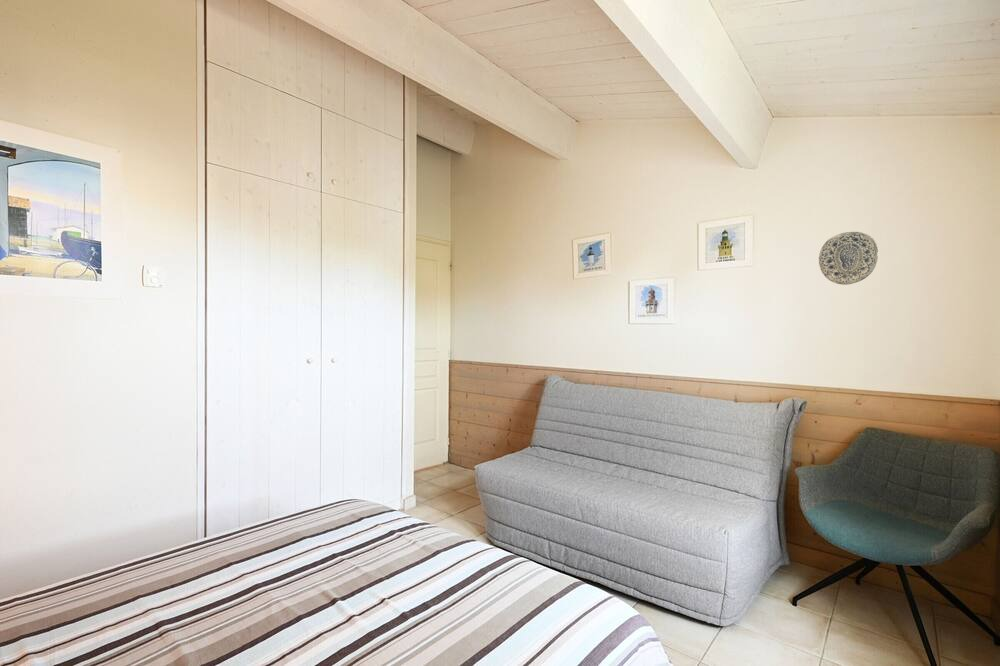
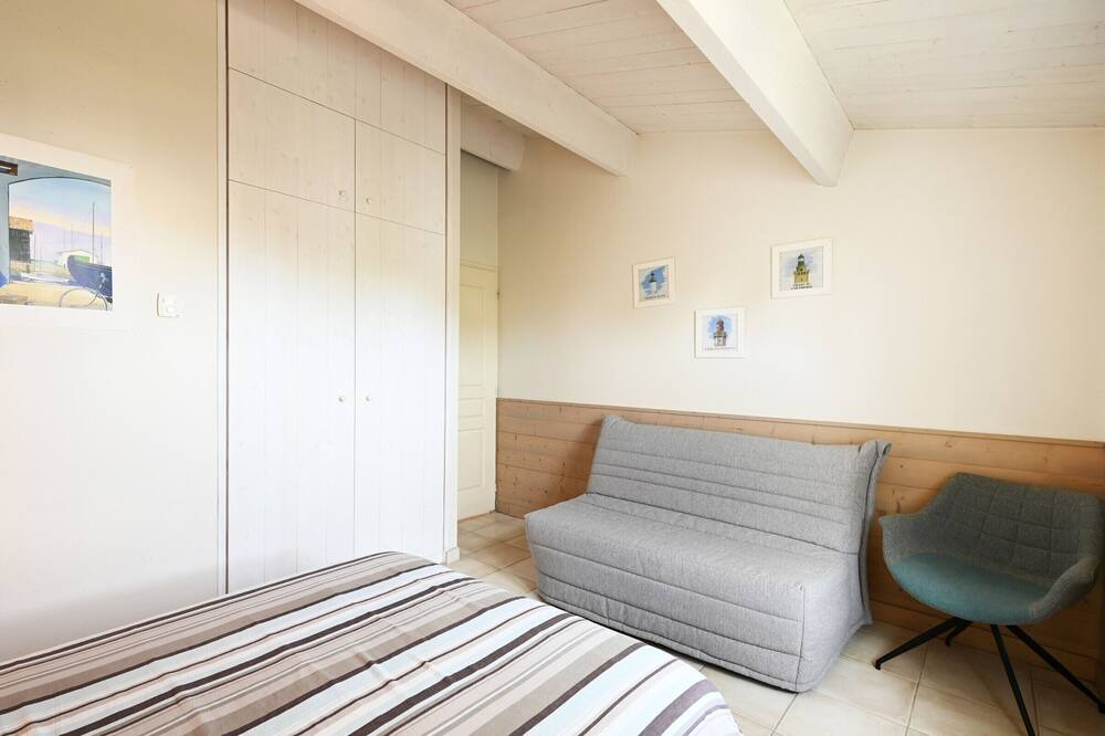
- decorative plate (847, 258)
